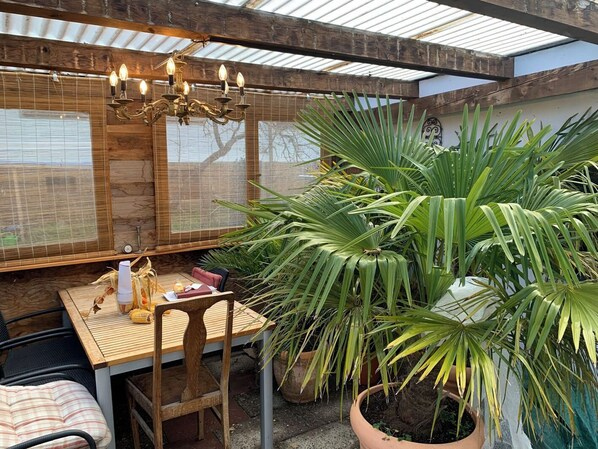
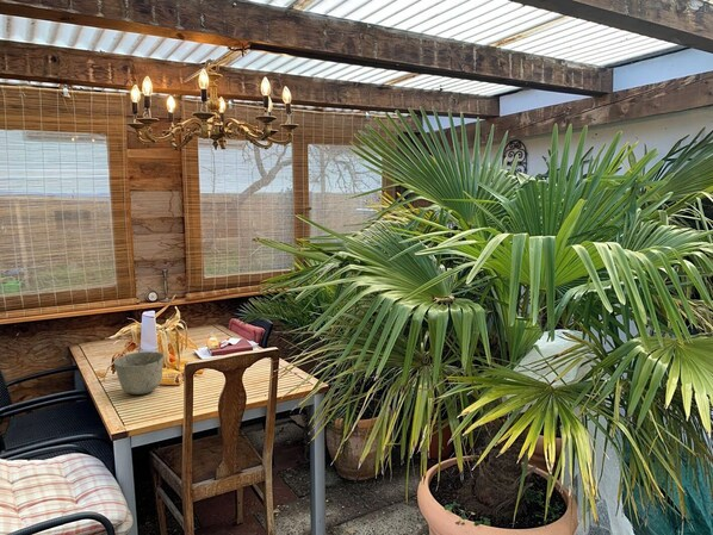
+ ceramic bowl (140, 374)
